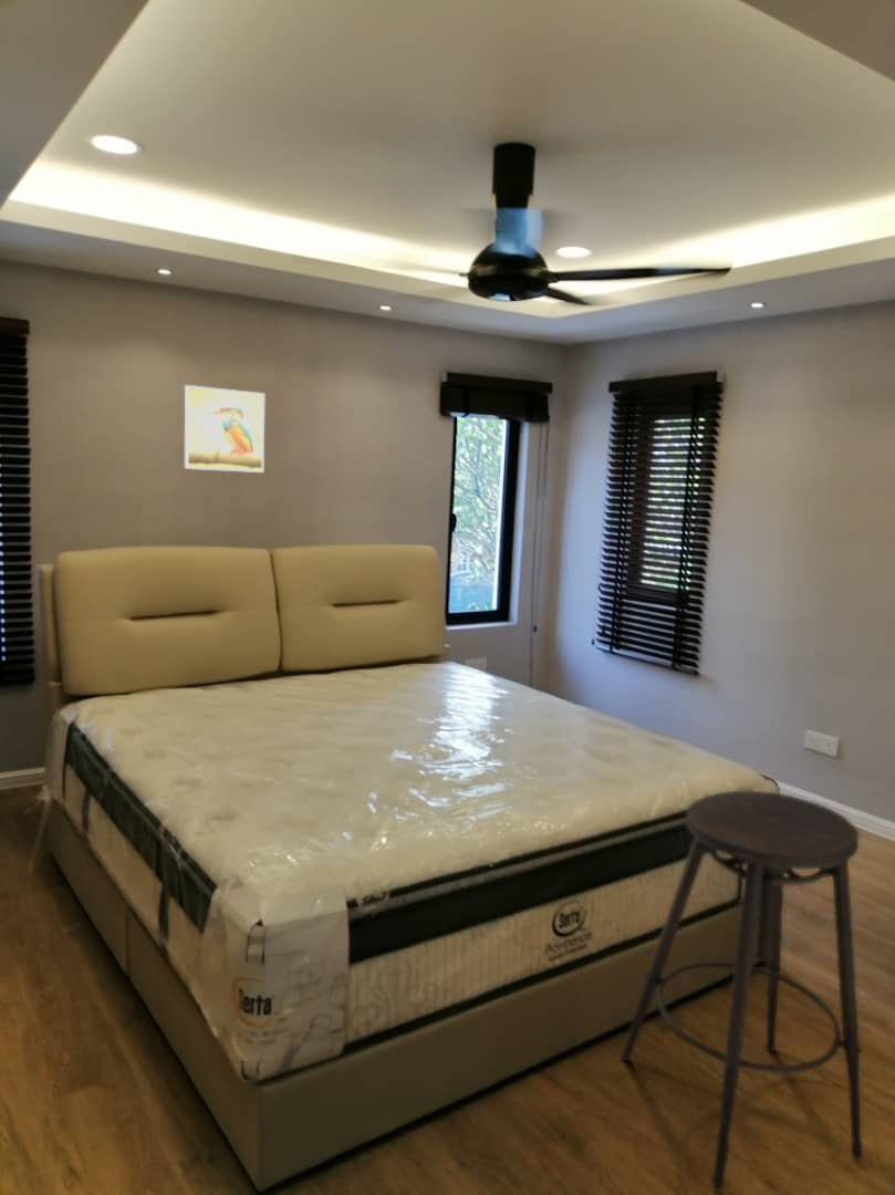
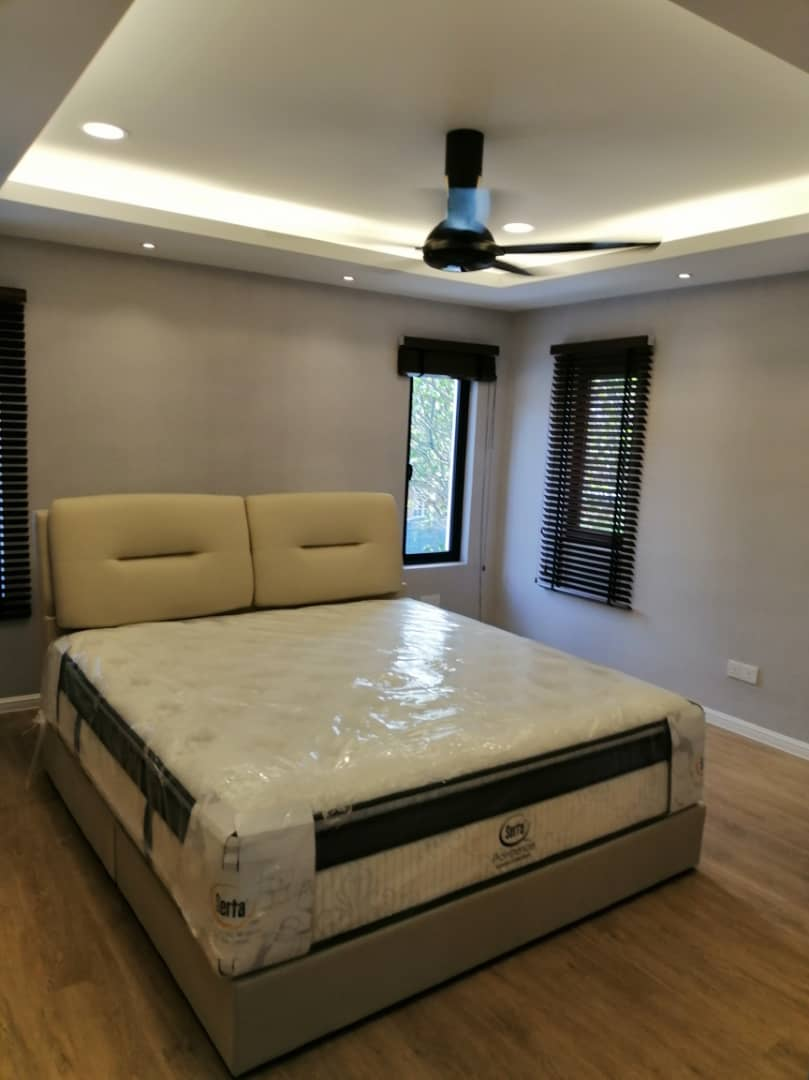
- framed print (225, 429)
- stool (747, 959)
